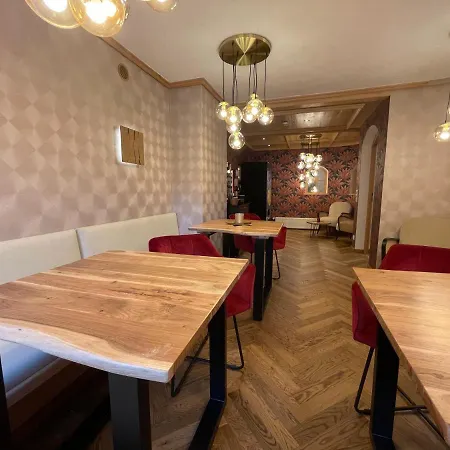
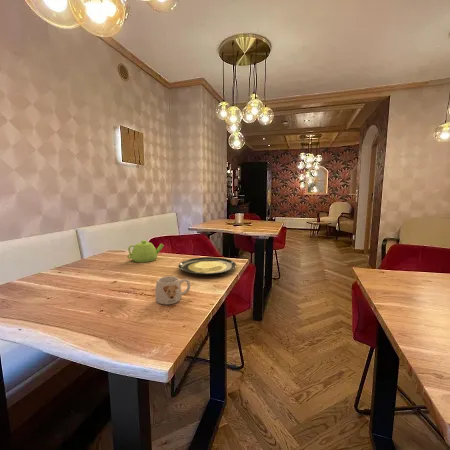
+ teapot (146, 249)
+ mug (173, 289)
+ plate (207, 266)
